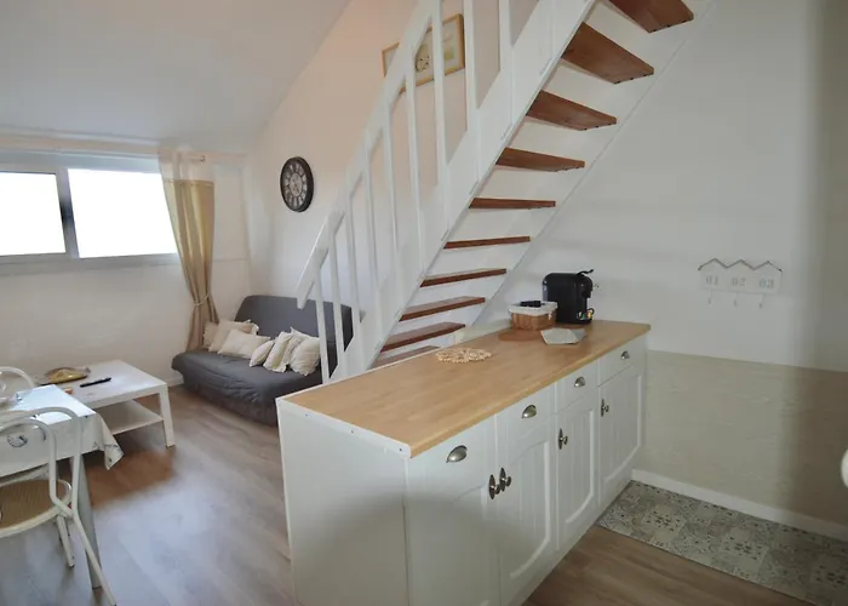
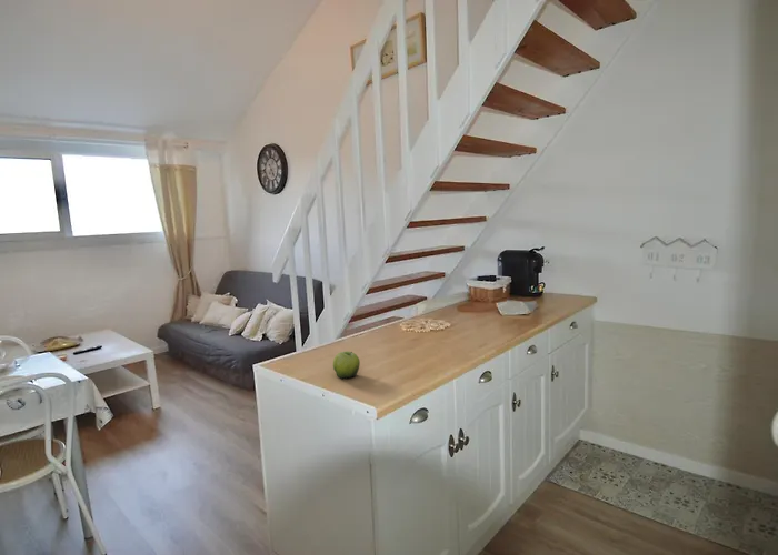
+ fruit (346, 363)
